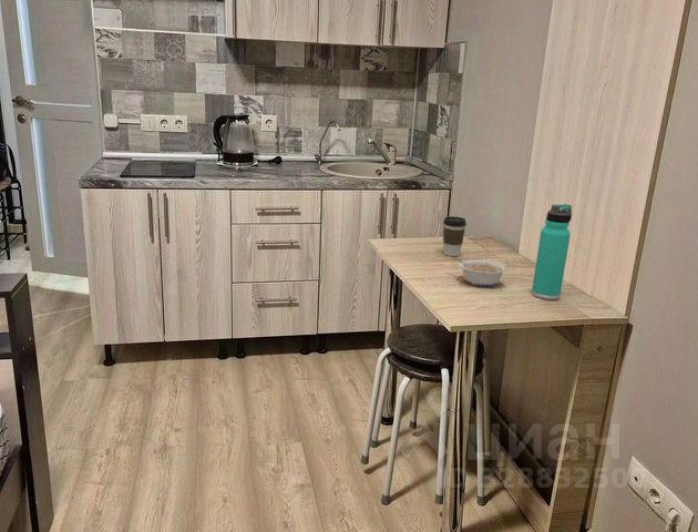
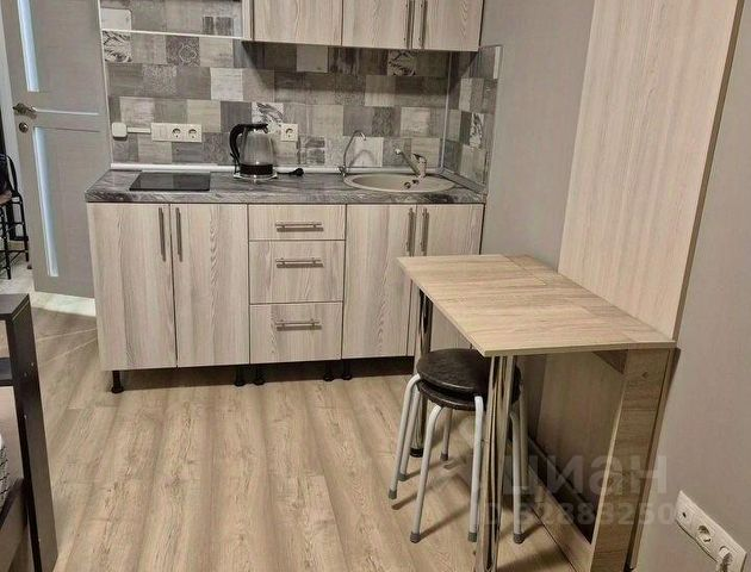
- coffee cup (453, 236)
- thermos bottle (552, 250)
- legume (480, 272)
